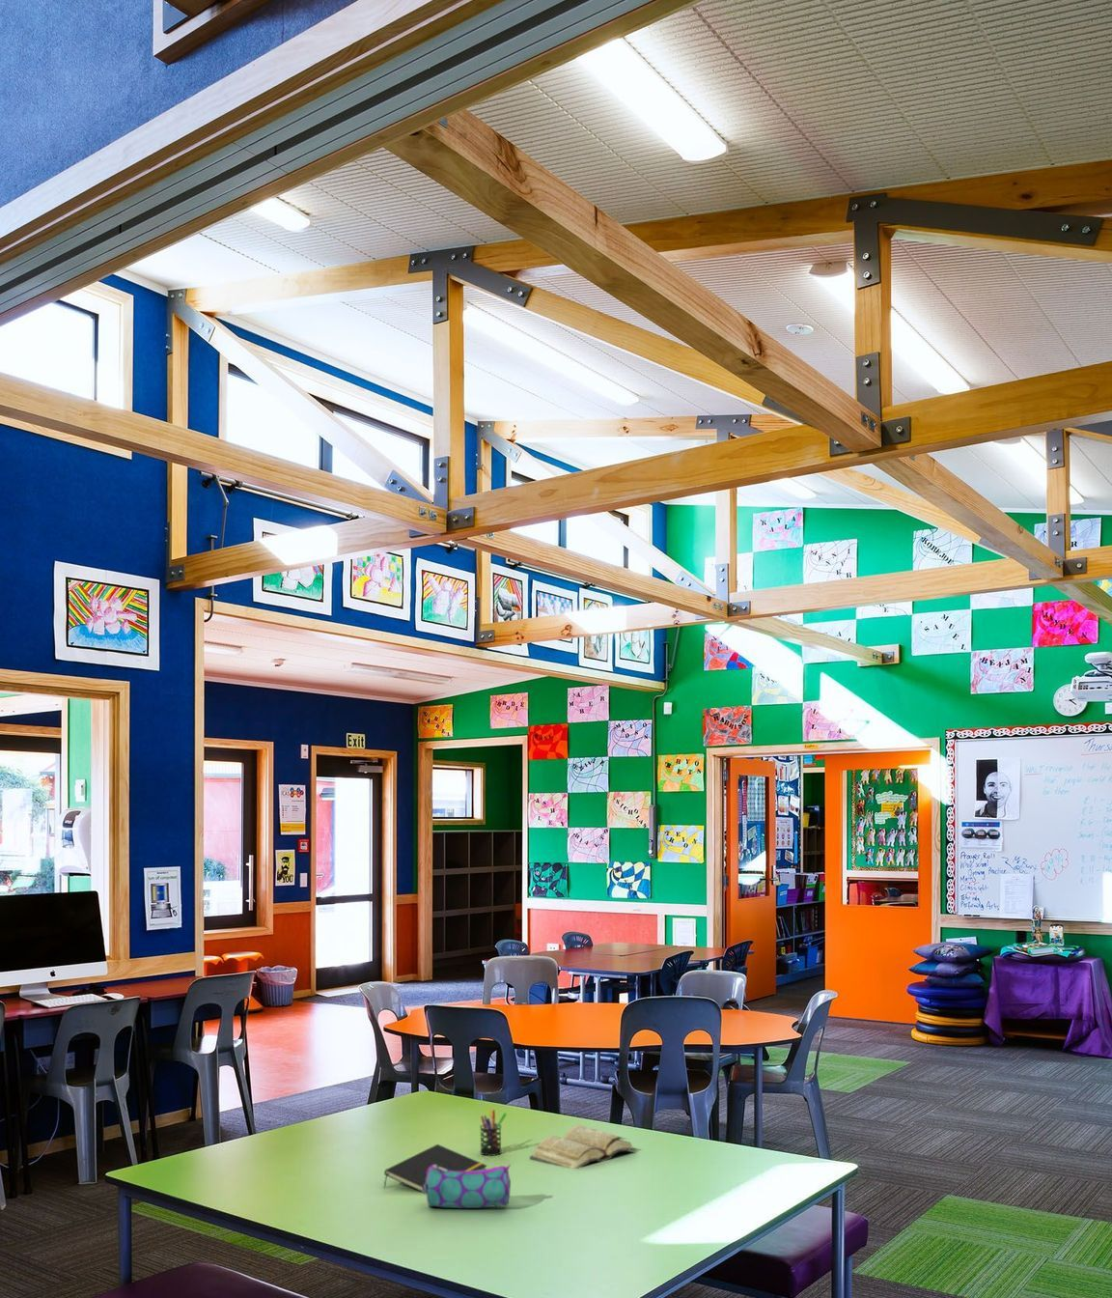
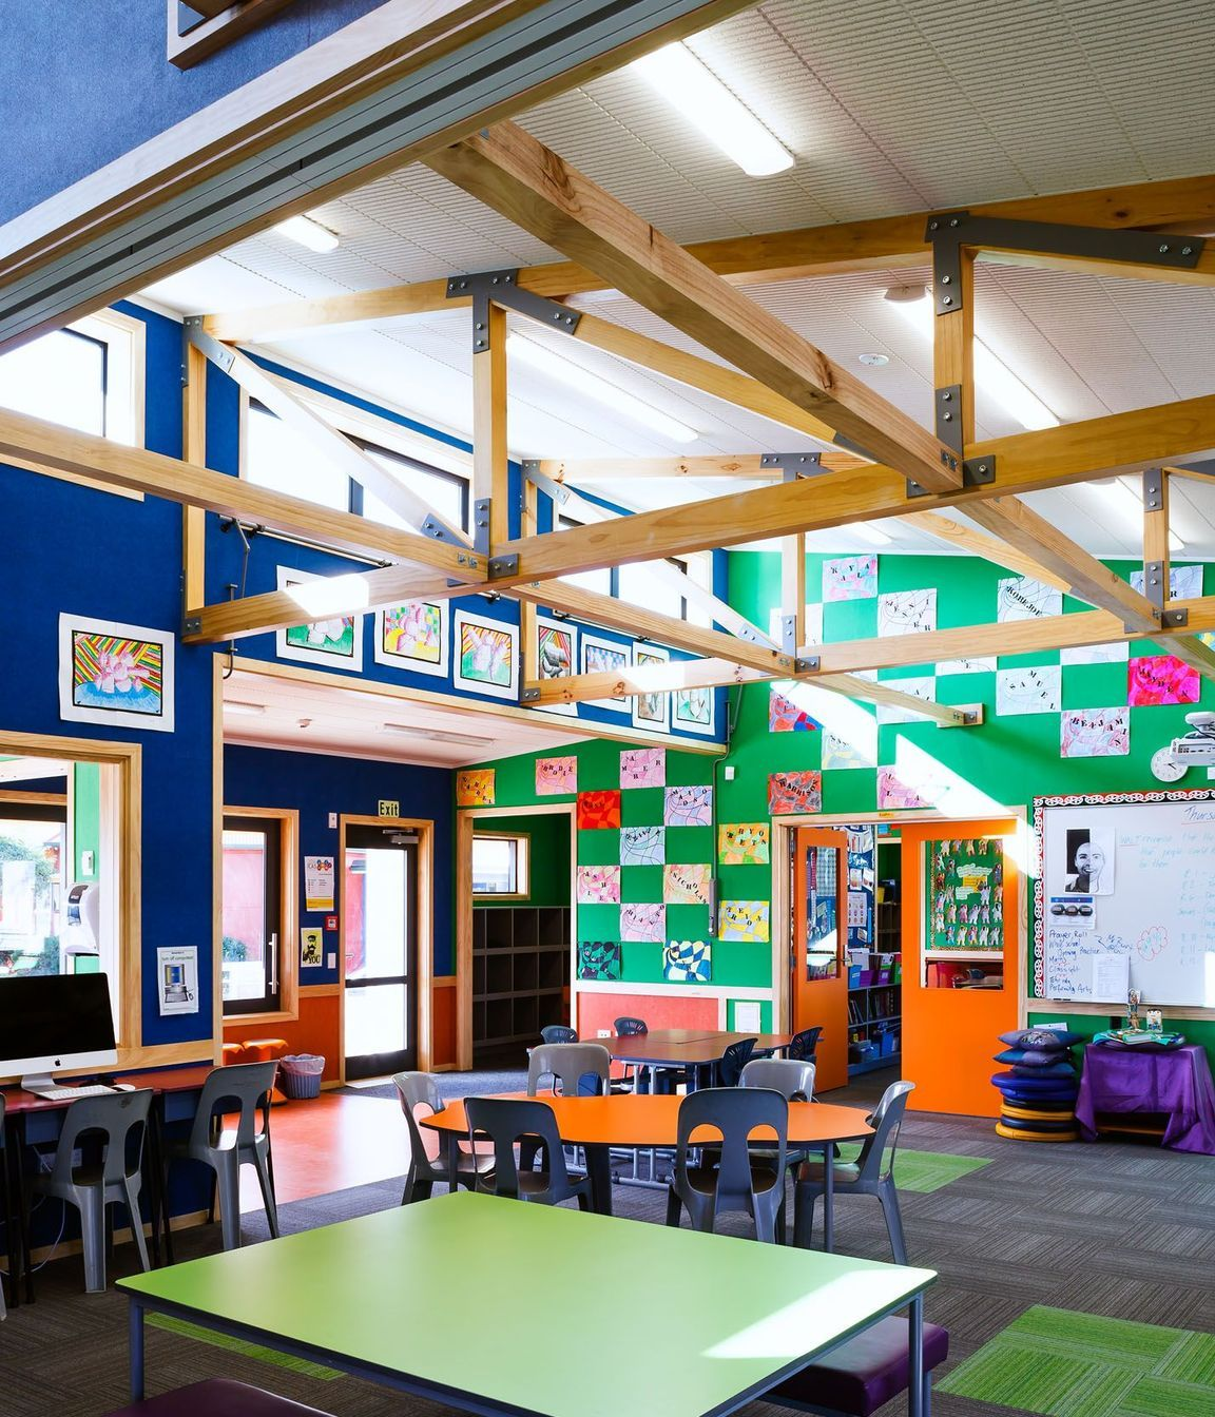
- pencil case (468, 1185)
- diary (582, 1146)
- notepad (437, 1167)
- pen holder (493, 1129)
